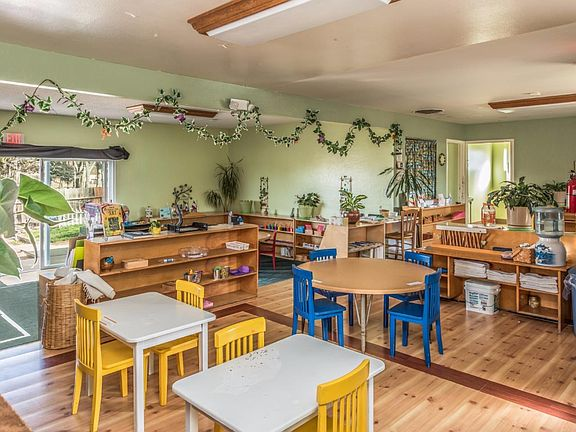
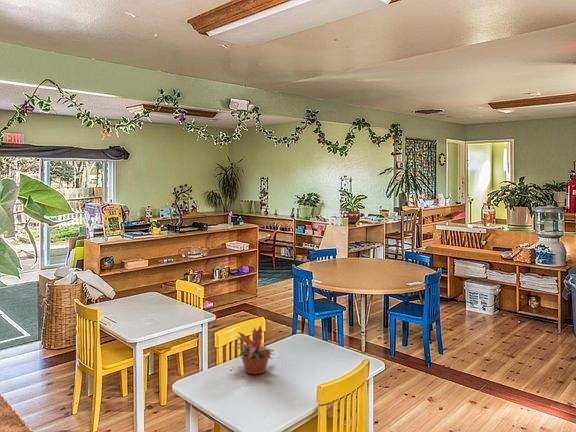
+ potted plant (255, 348)
